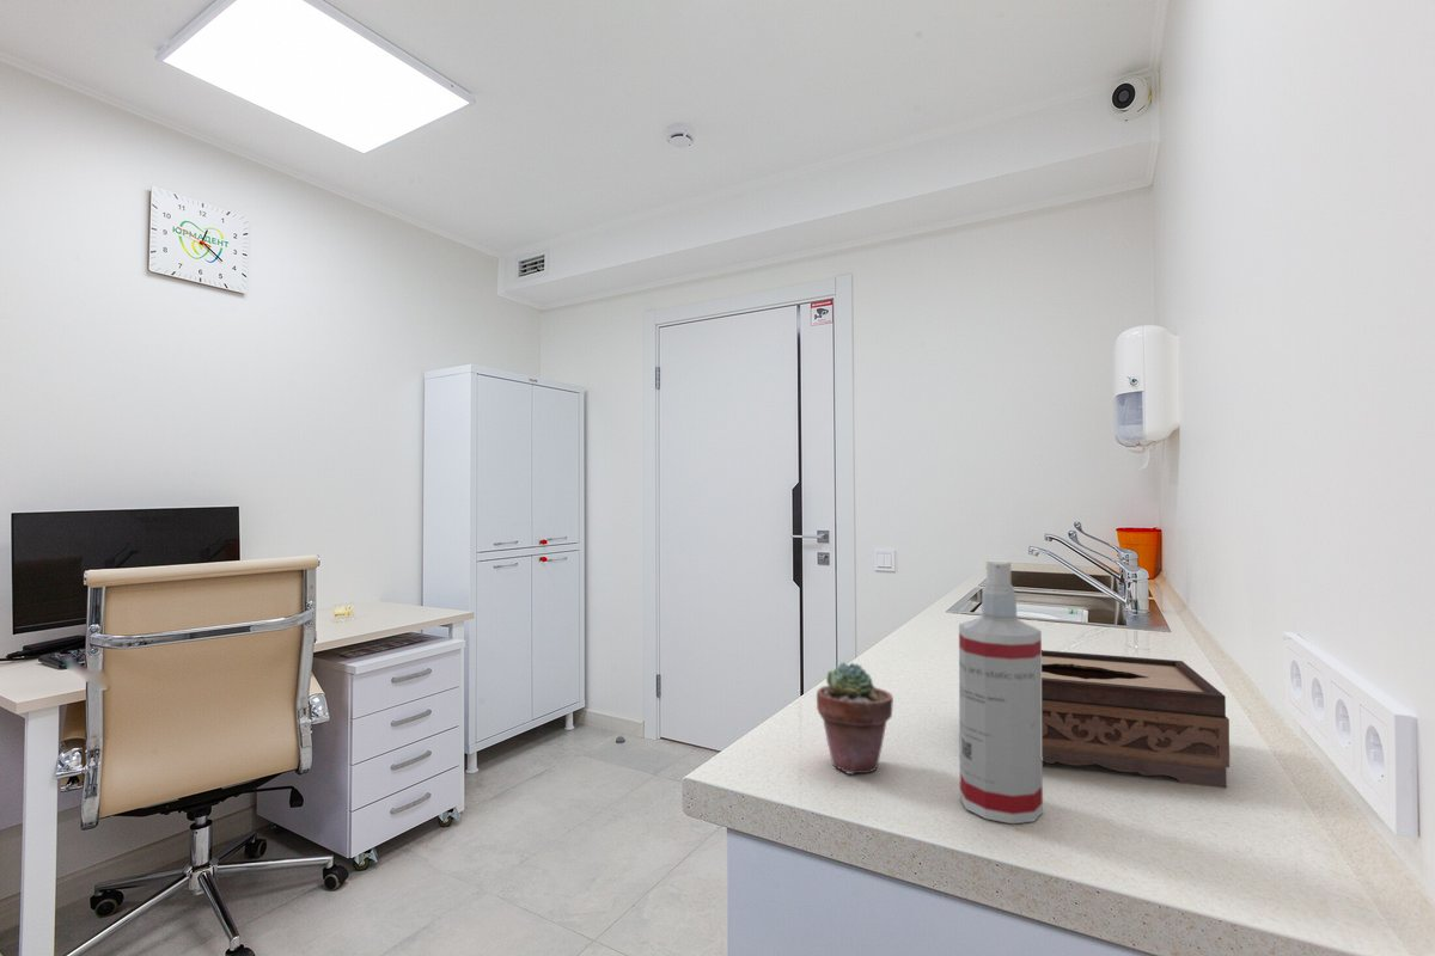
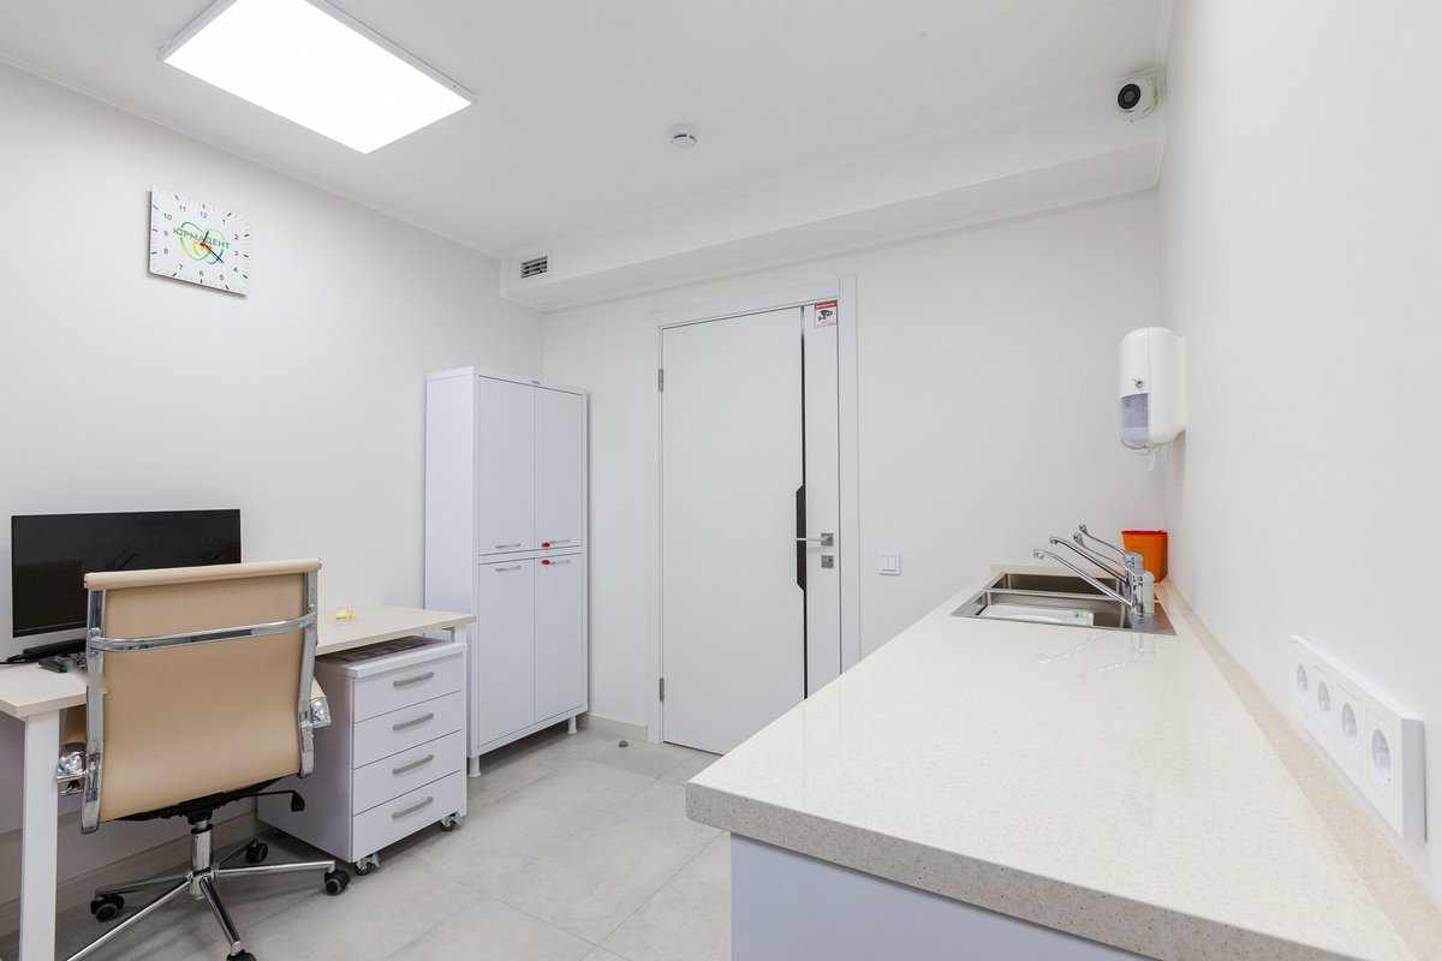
- spray bottle (999, 682)
- tissue box (1085, 706)
- potted succulent (854, 712)
